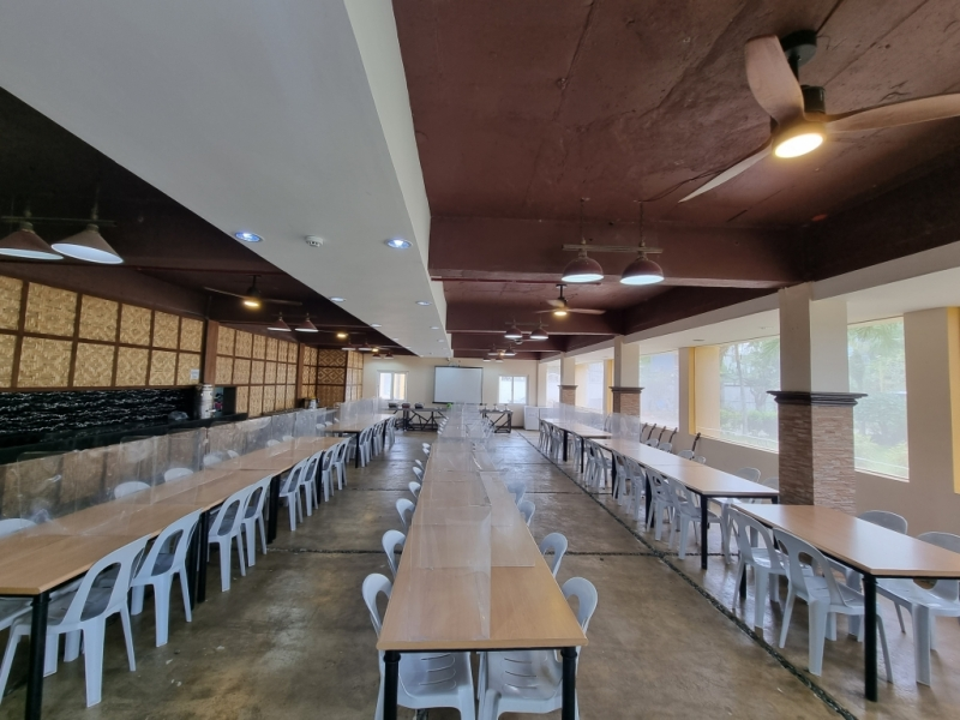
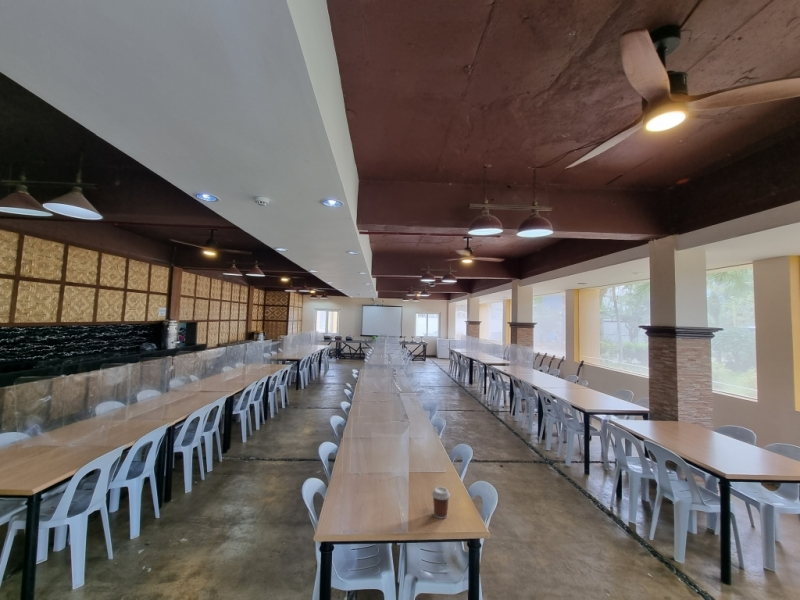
+ coffee cup (440, 502)
